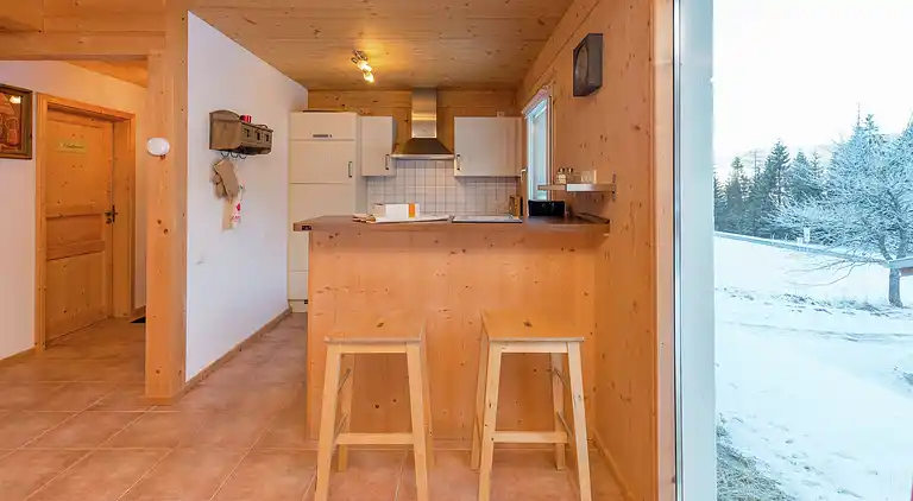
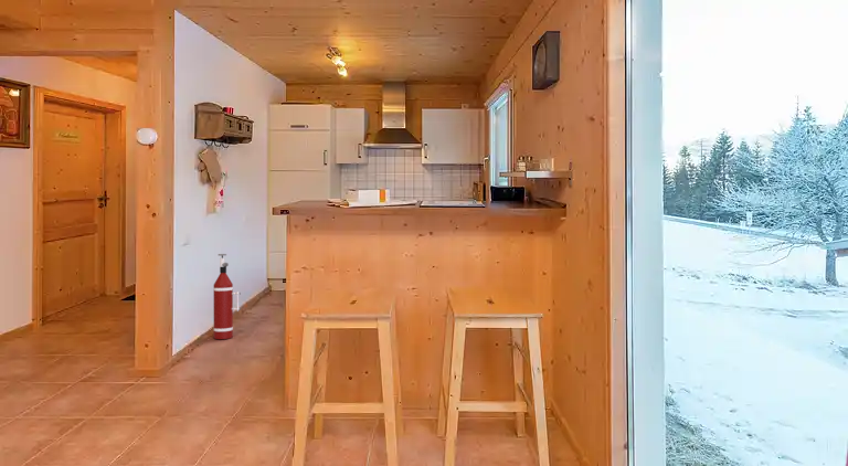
+ fire extinguisher (226, 295)
